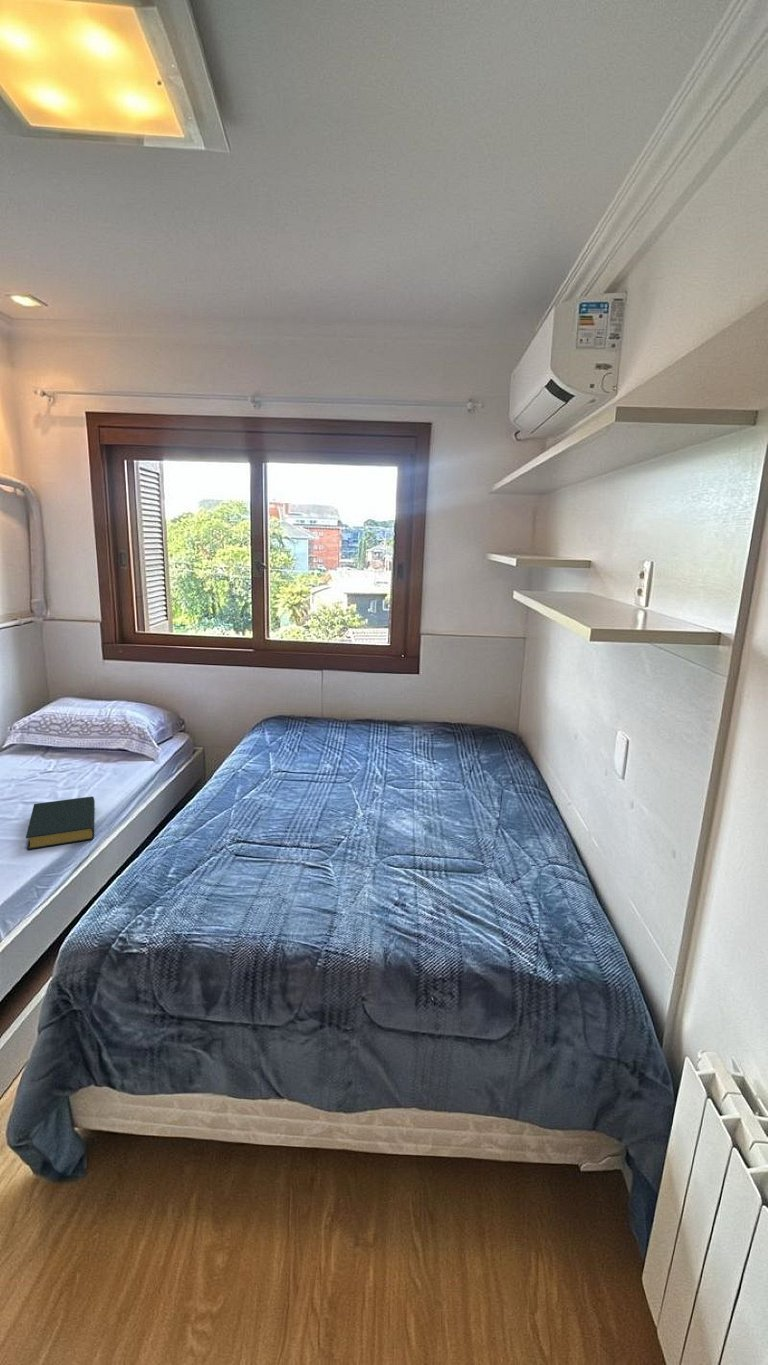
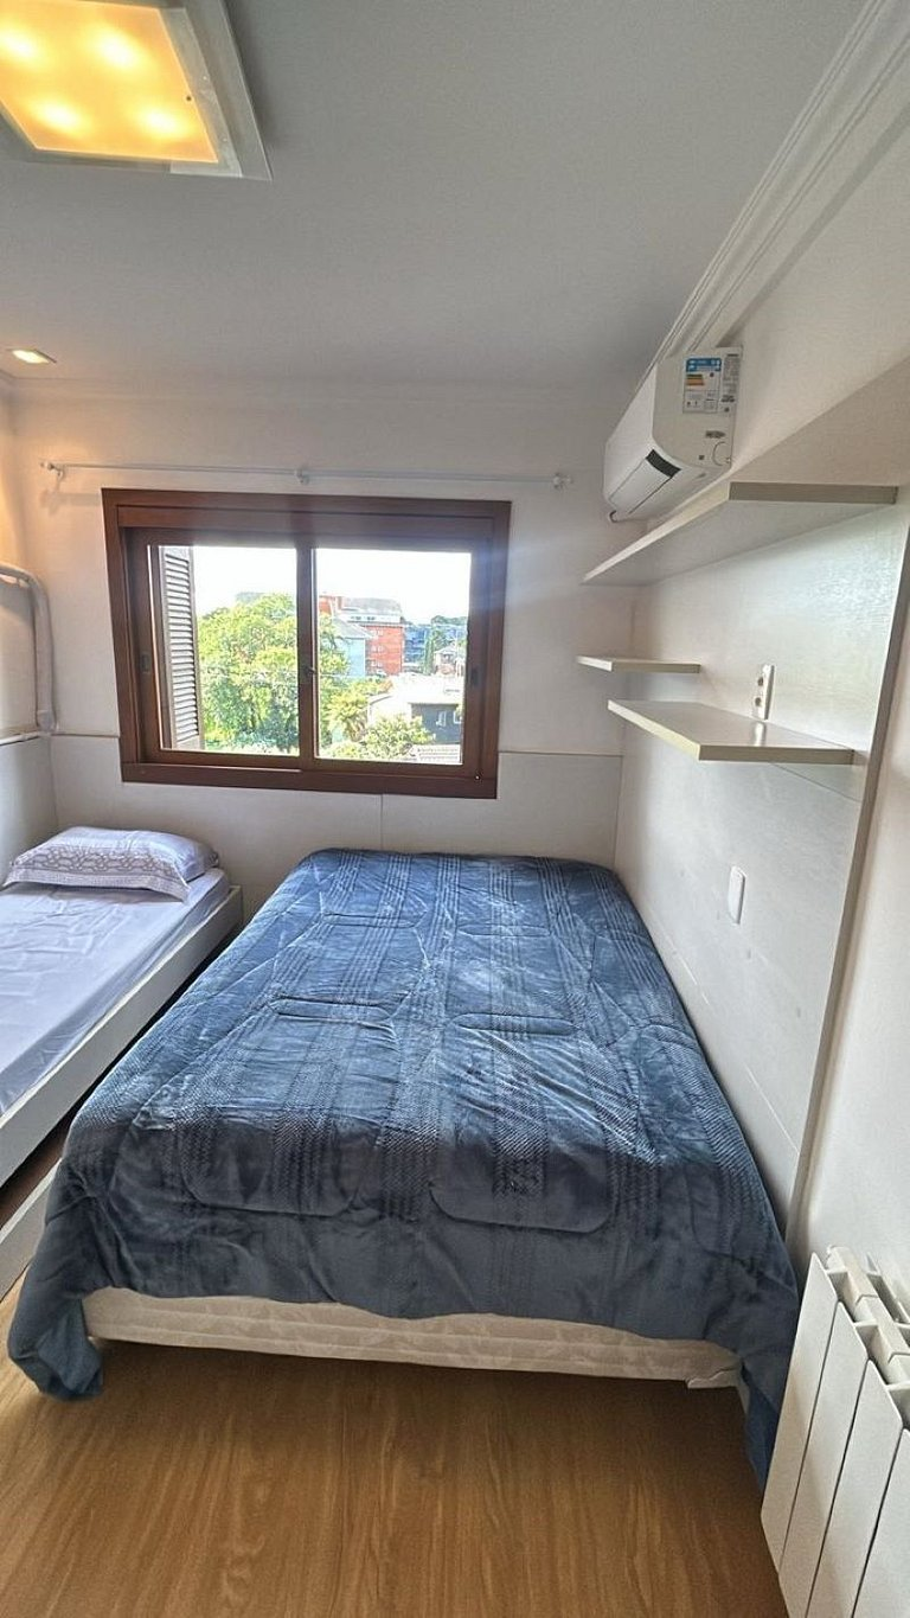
- hardback book (63, 820)
